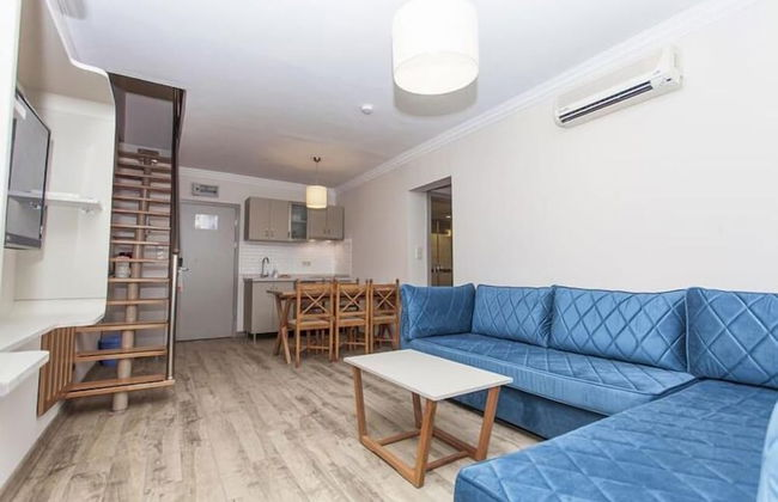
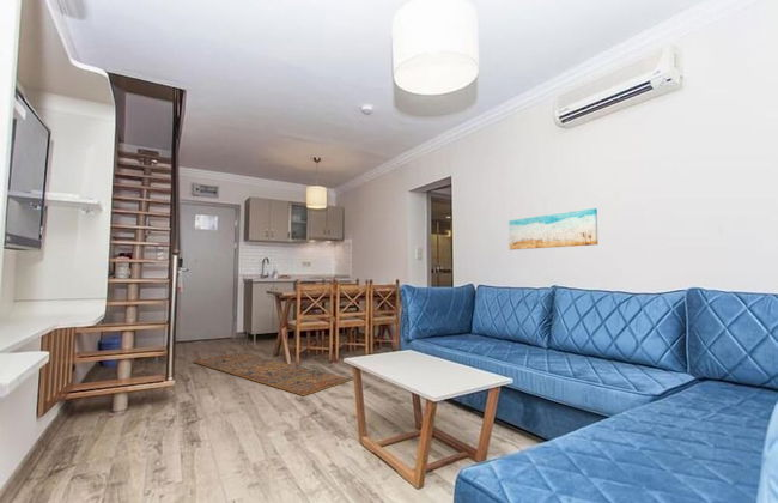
+ rug (265, 369)
+ wall art (548, 231)
